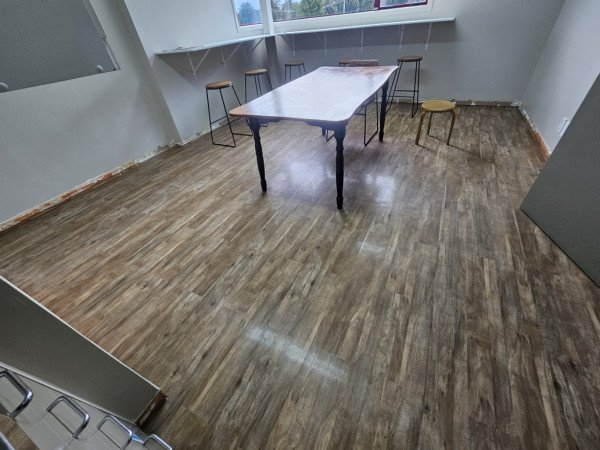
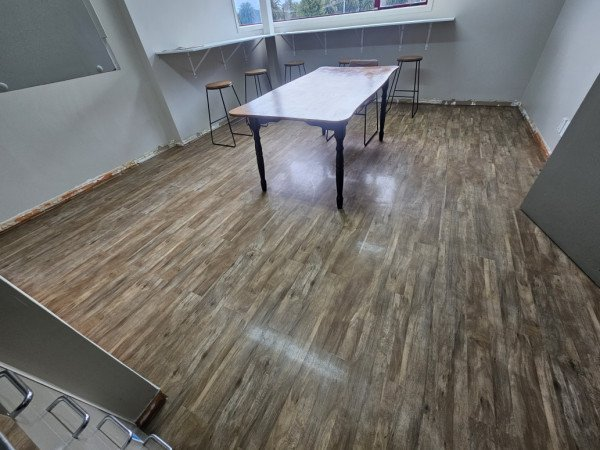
- stool (430, 123)
